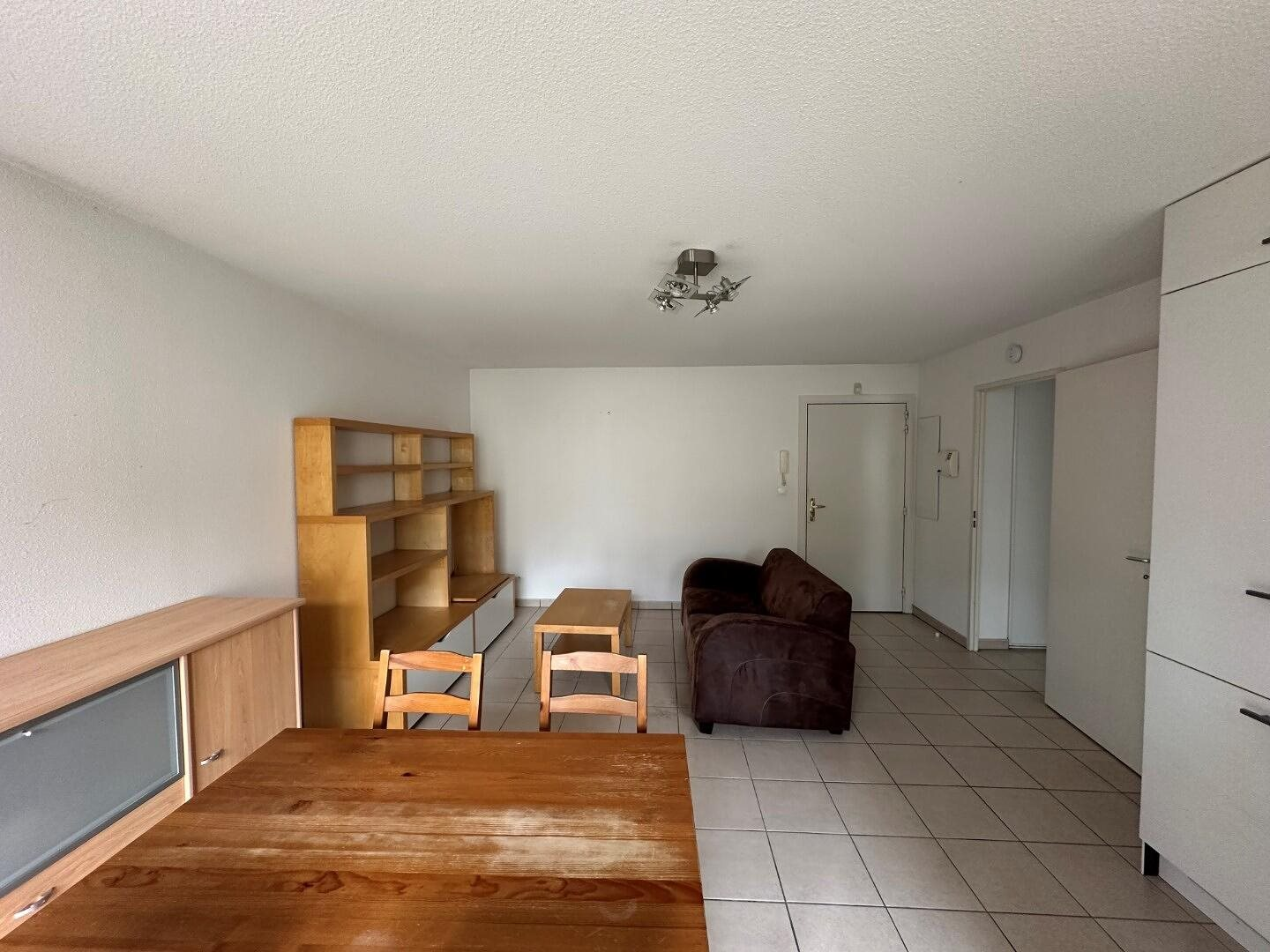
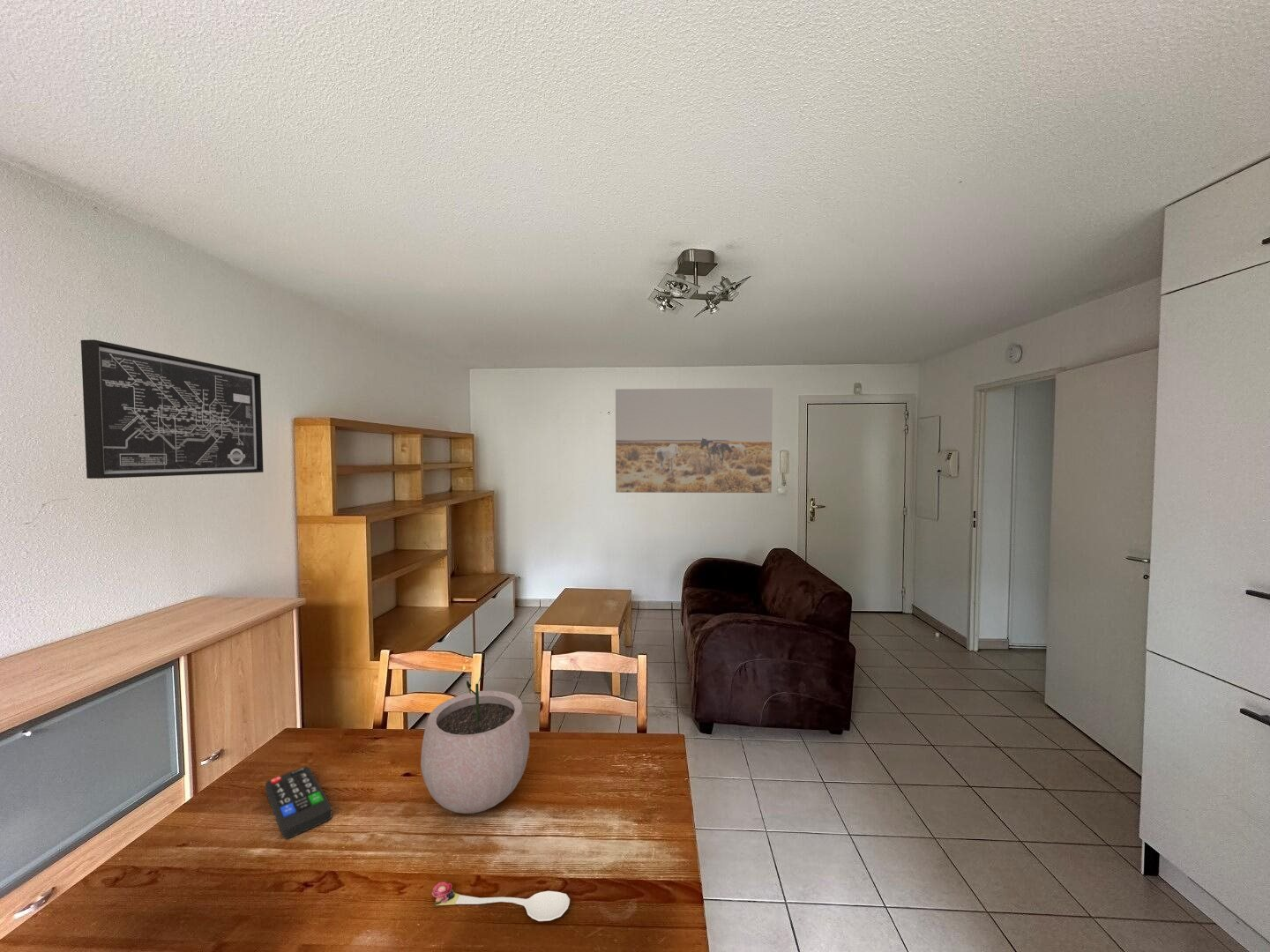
+ wall art (188, 417)
+ remote control (297, 799)
+ spoon (500, 898)
+ plant pot (476, 736)
+ wall art (692, 441)
